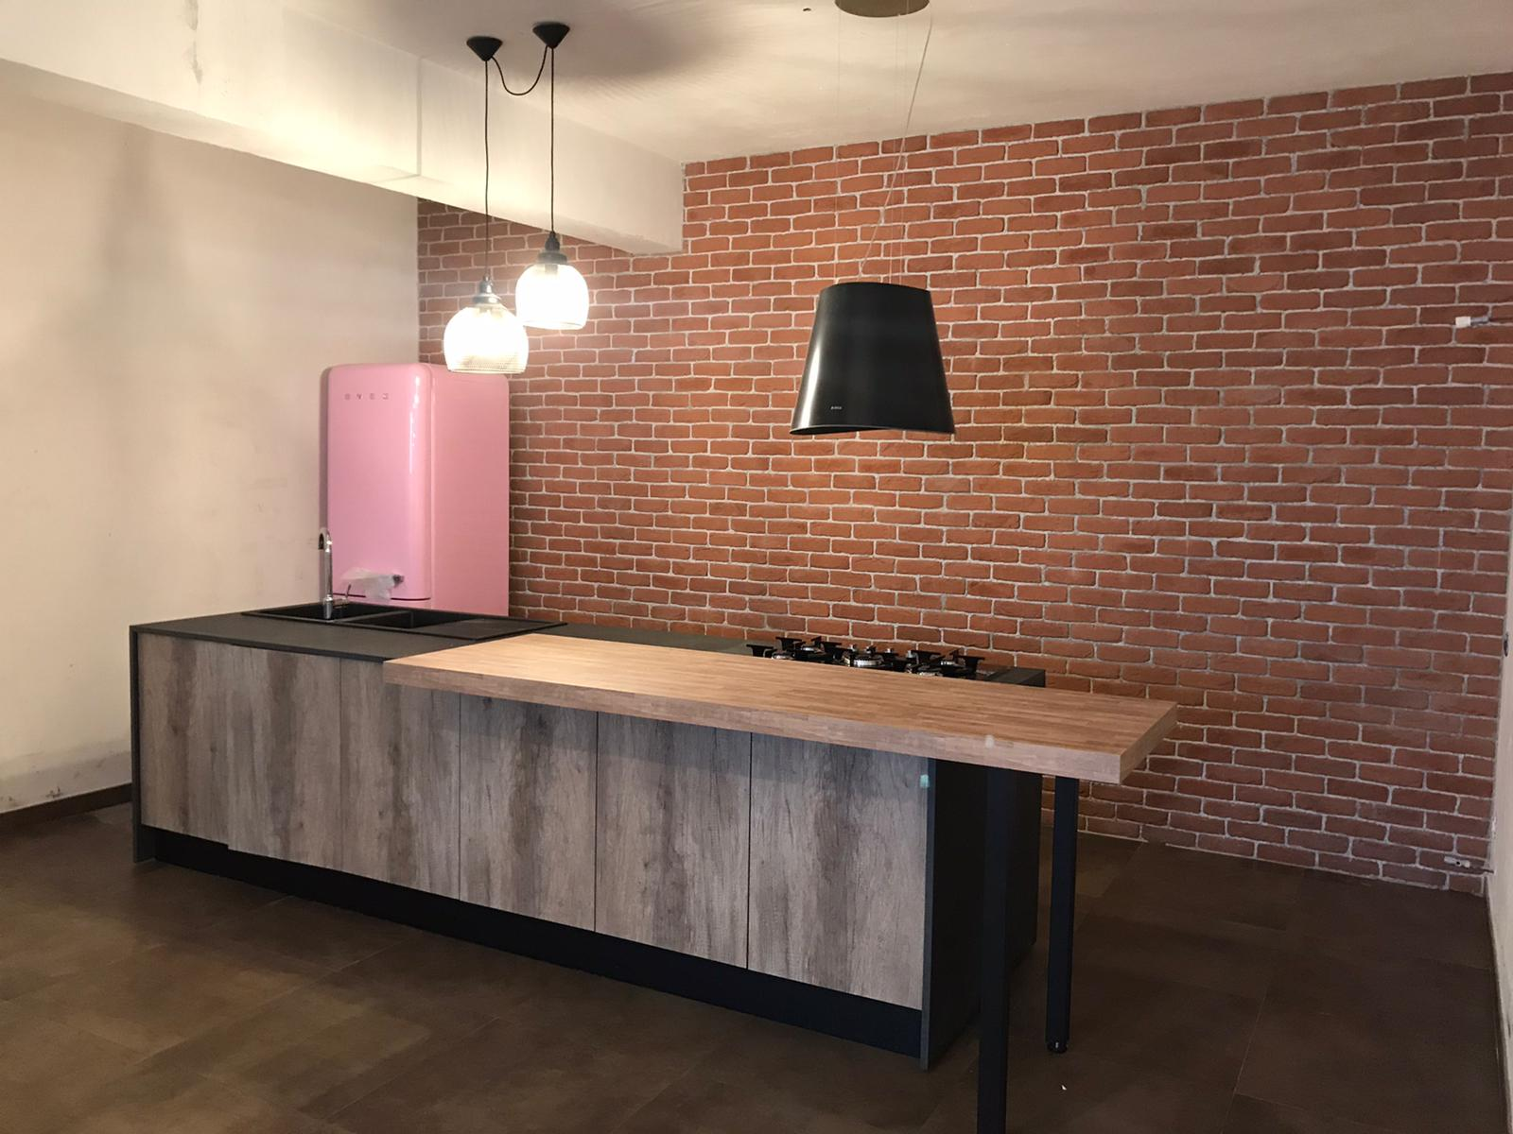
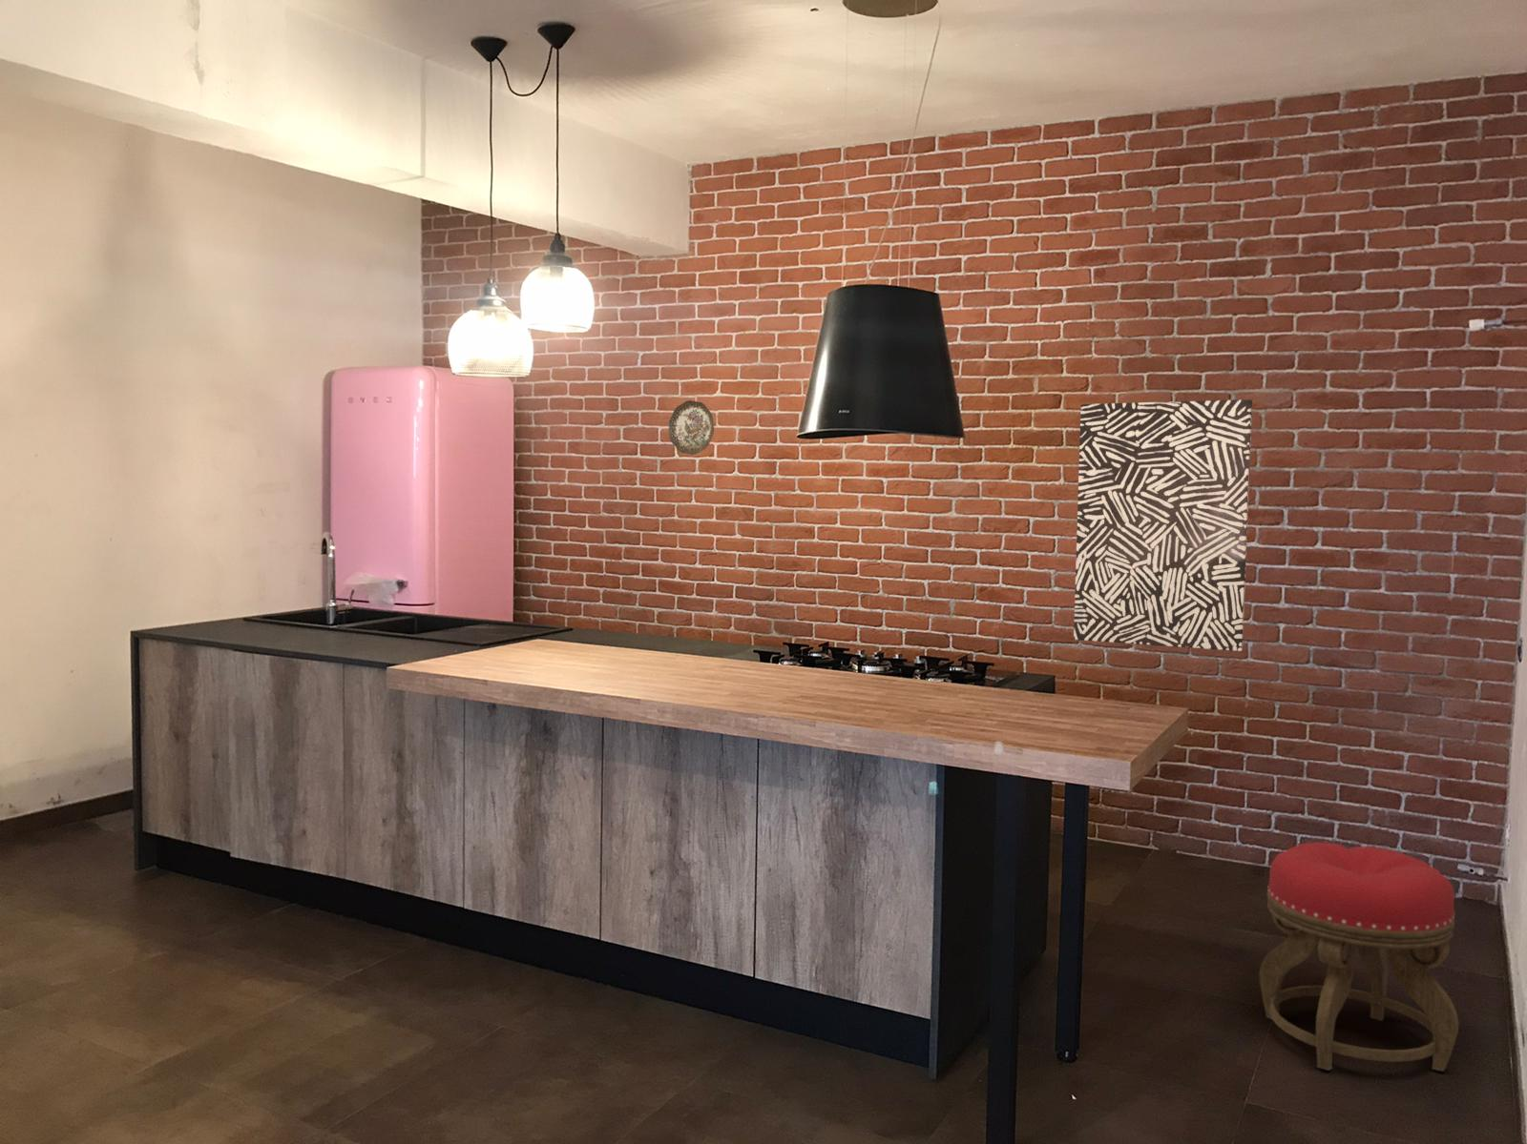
+ stool (1355, 951)
+ wall art (1159, 524)
+ decorative plate (691, 427)
